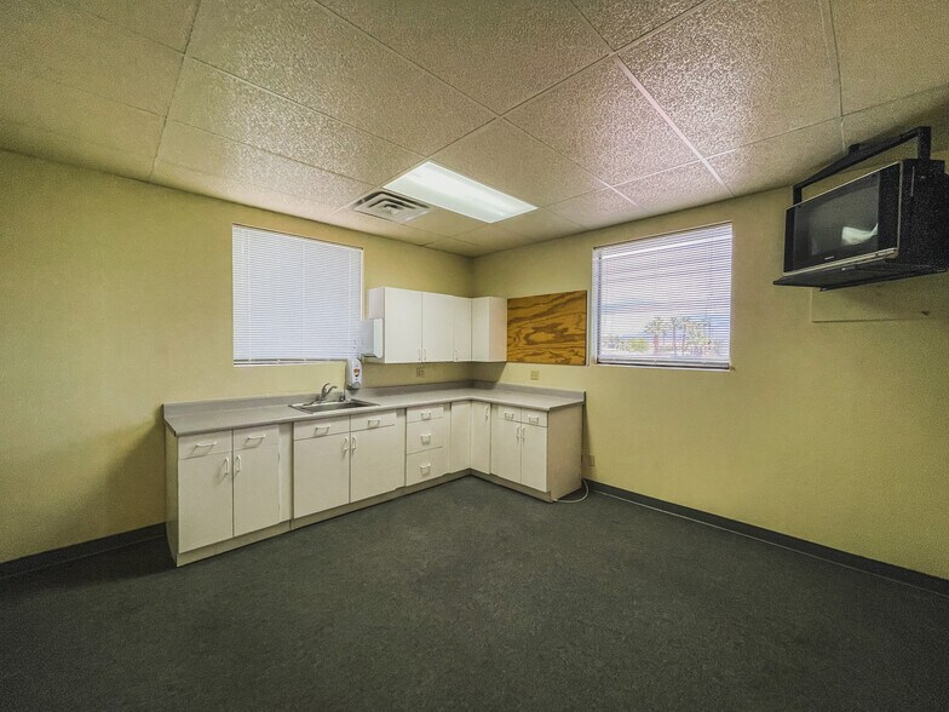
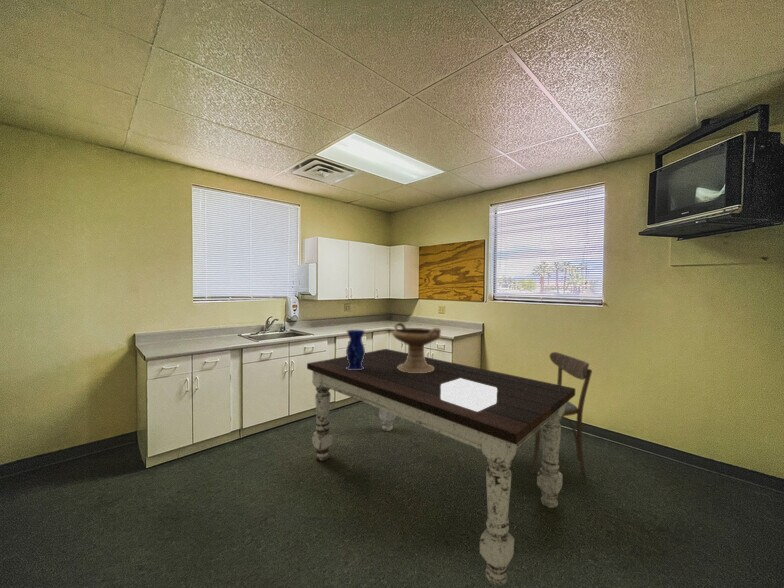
+ dining table (424, 426)
+ dining chair (561, 416)
+ tissue box (469, 393)
+ decorative bowl (416, 346)
+ vase (355, 349)
